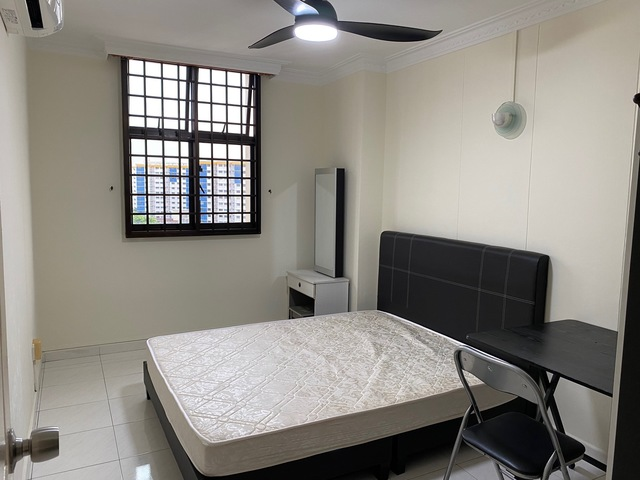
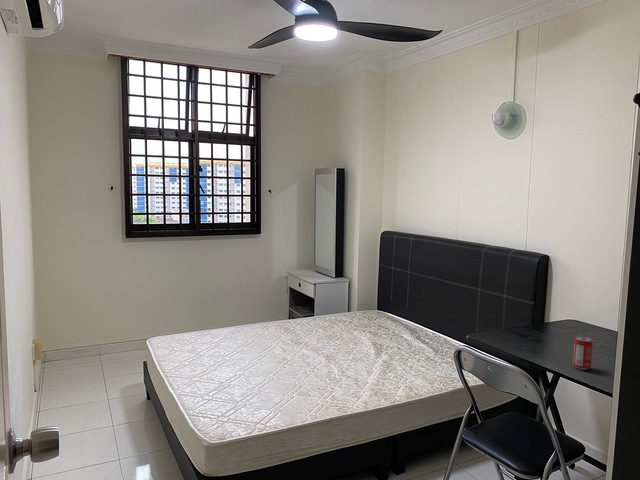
+ beverage can (582, 353)
